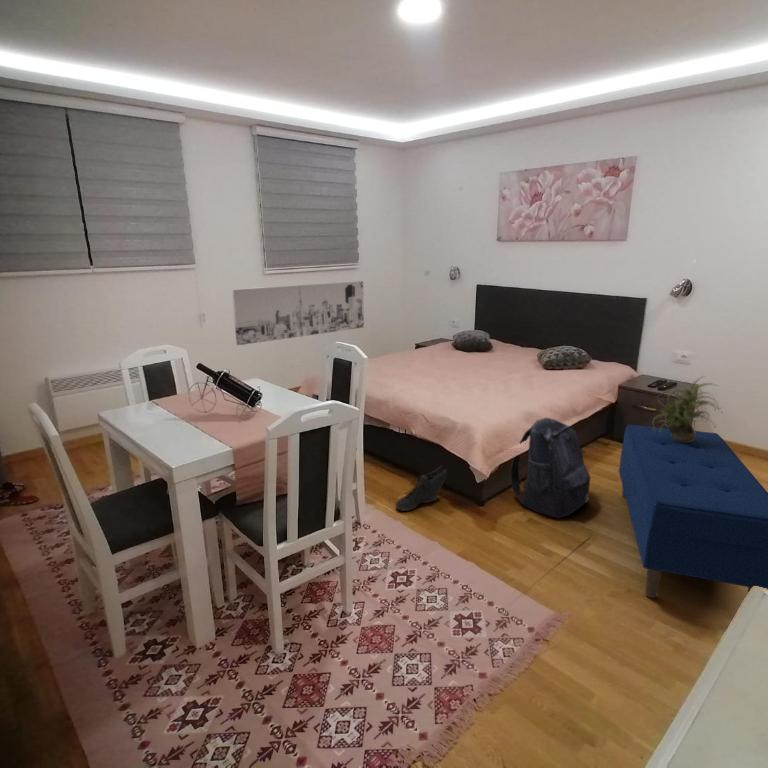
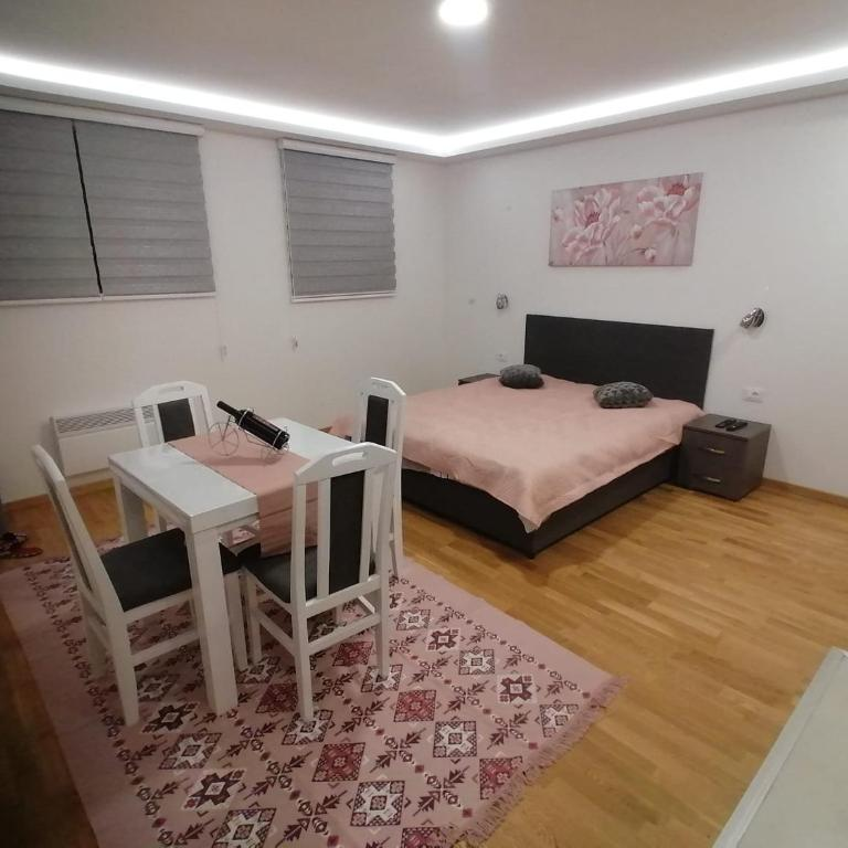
- backpack (552, 462)
- wall art (305, 310)
- bench (683, 504)
- sneaker (420, 487)
- potted plant (688, 410)
